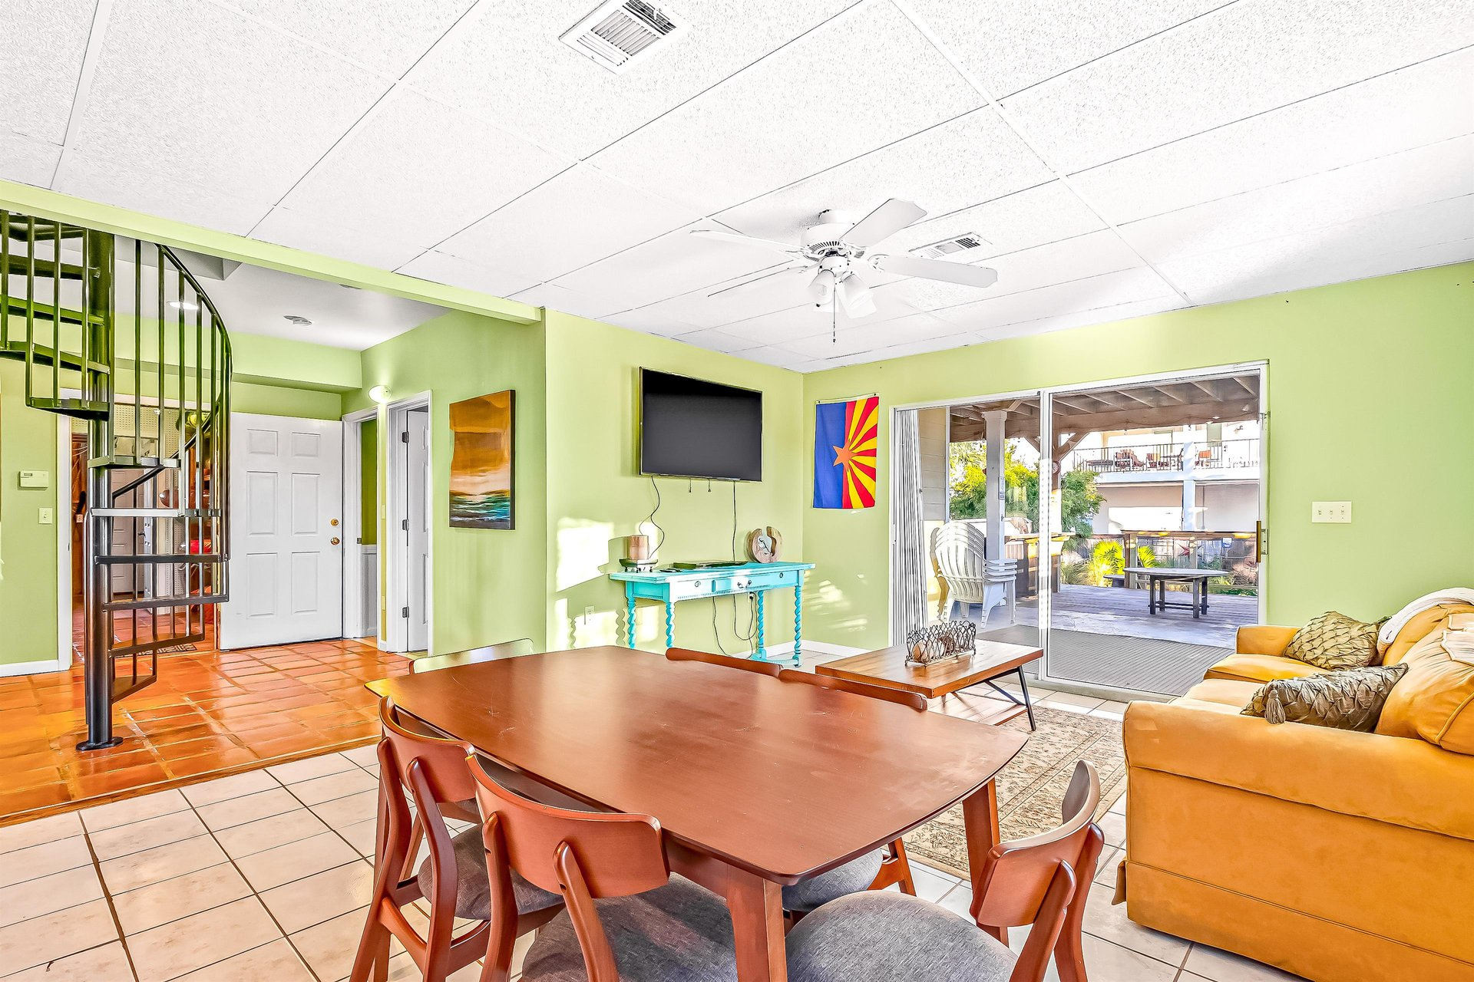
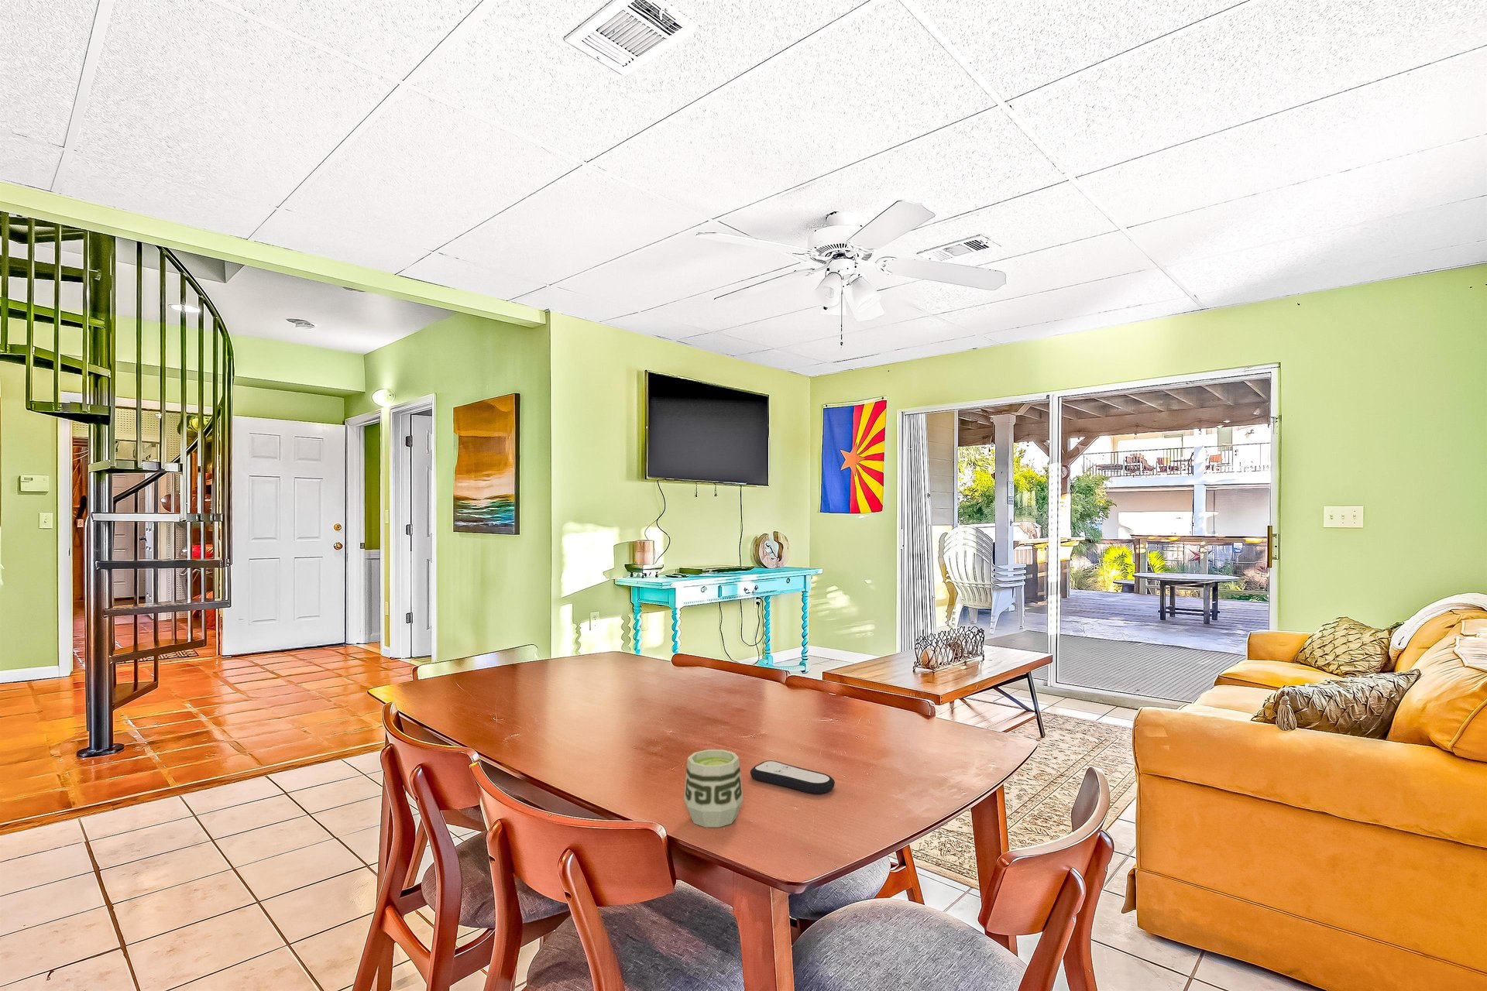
+ remote control (792, 776)
+ cup (714, 787)
